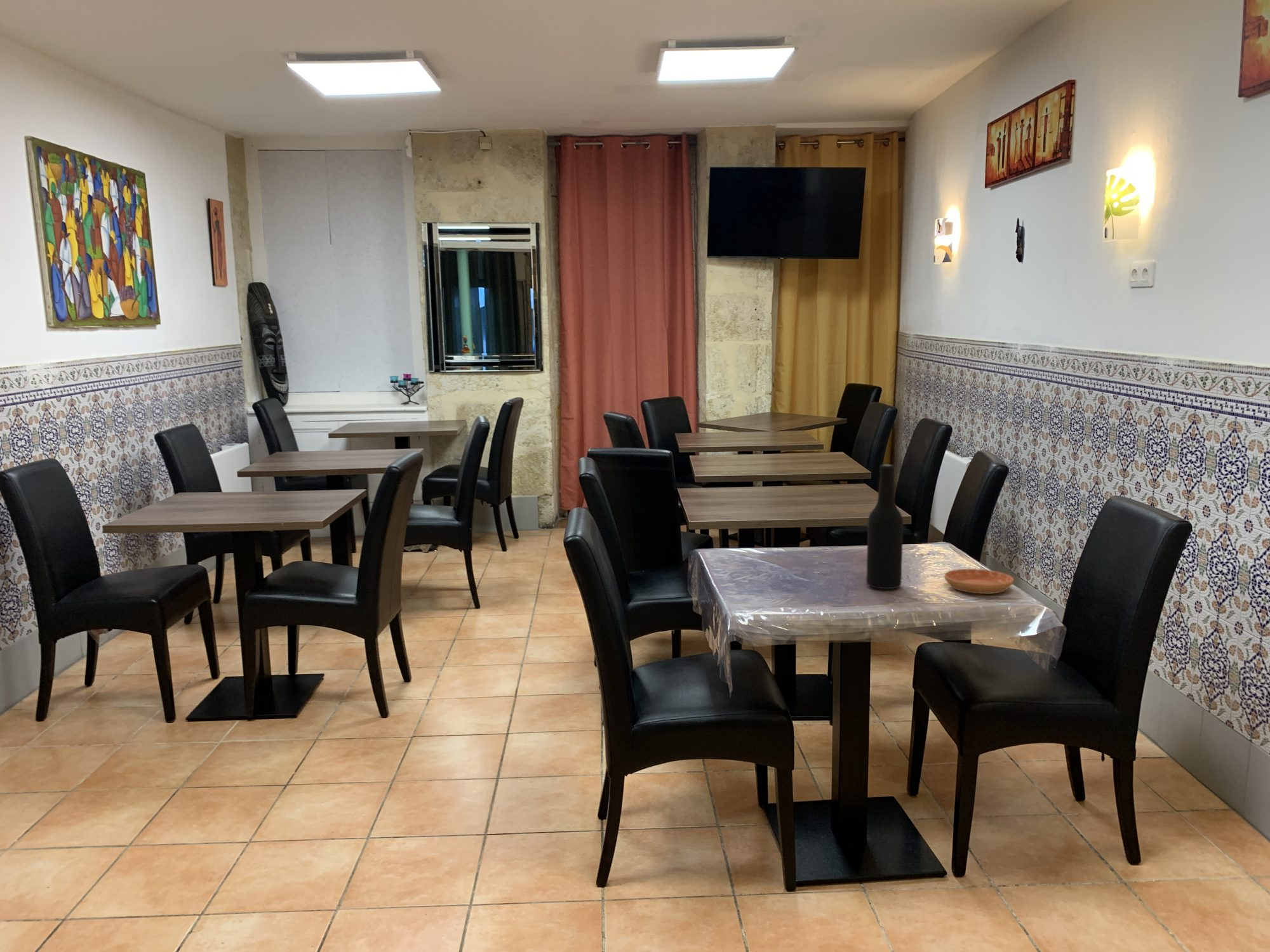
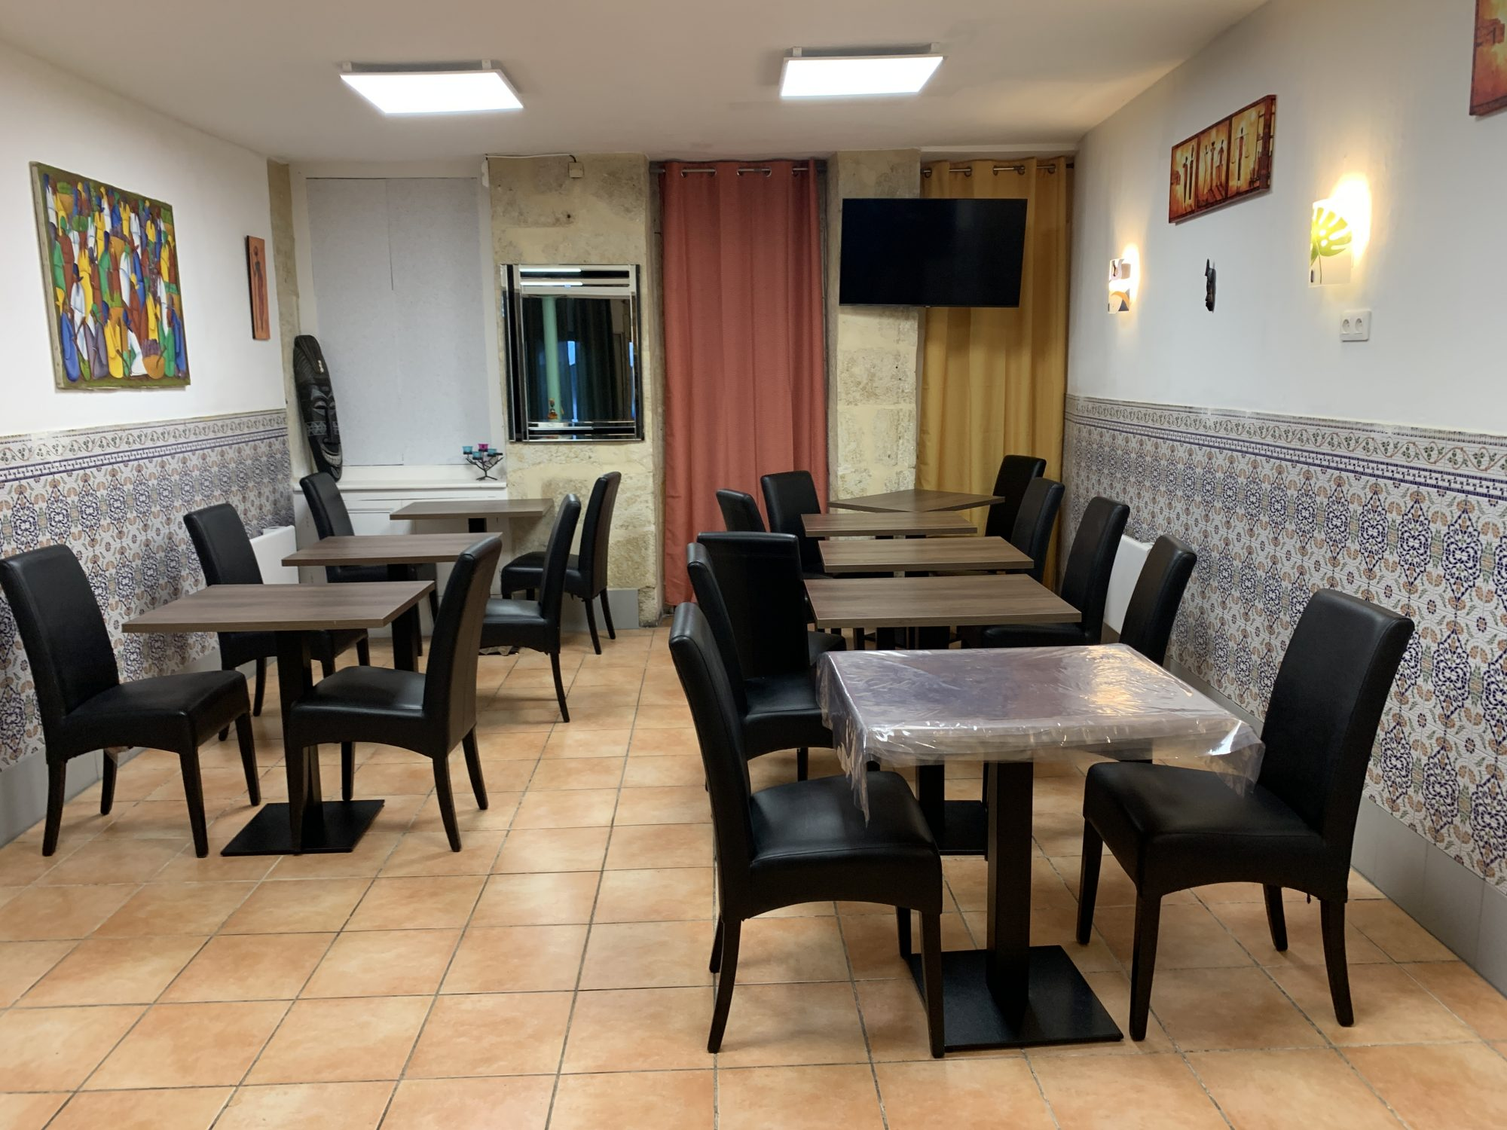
- bottle (885, 526)
- saucer (979, 581)
